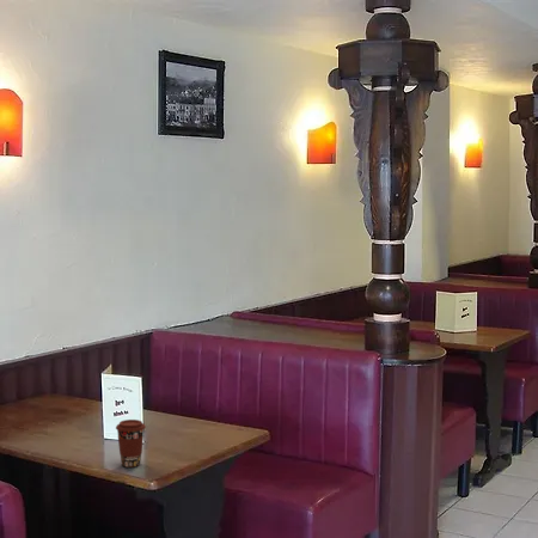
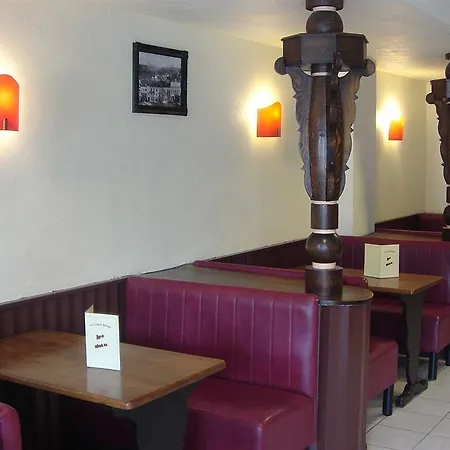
- coffee cup (130, 442)
